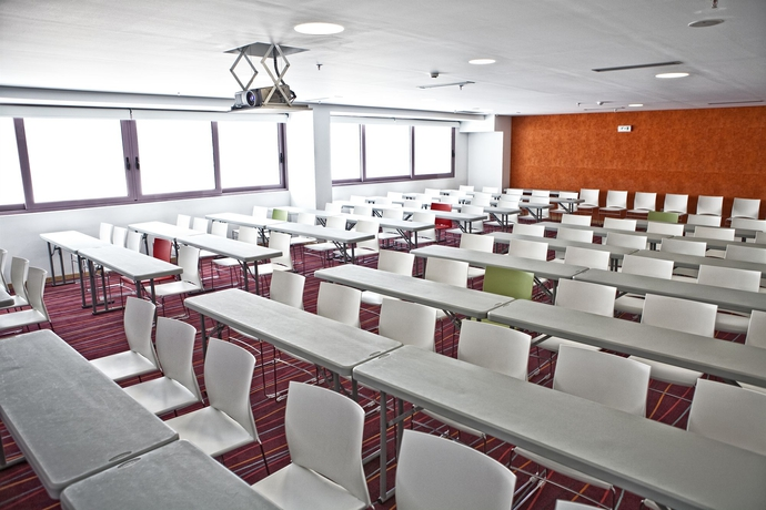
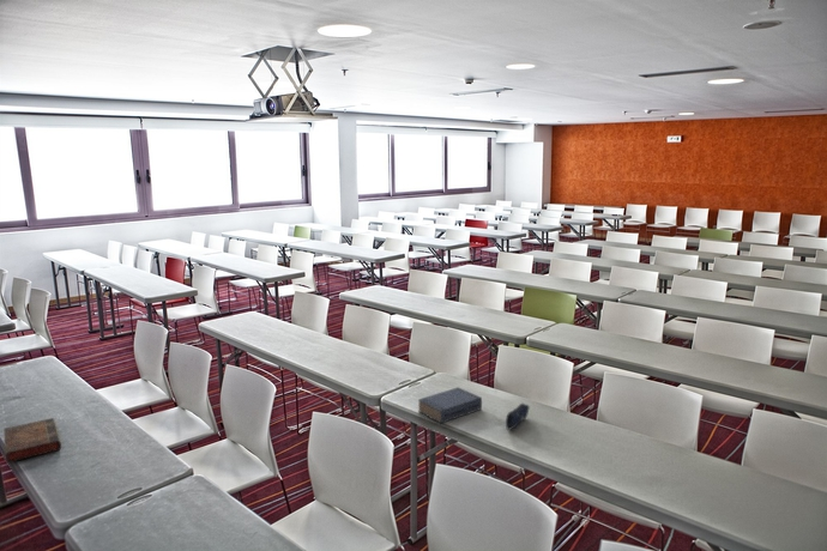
+ book (31, 438)
+ book (449, 404)
+ pencil case (517, 416)
